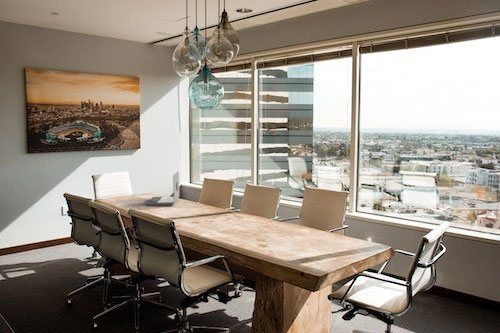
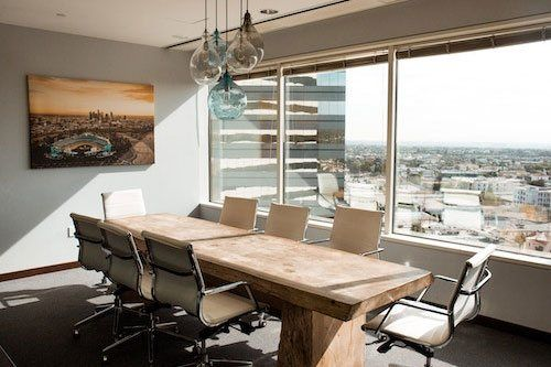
- laptop (163, 197)
